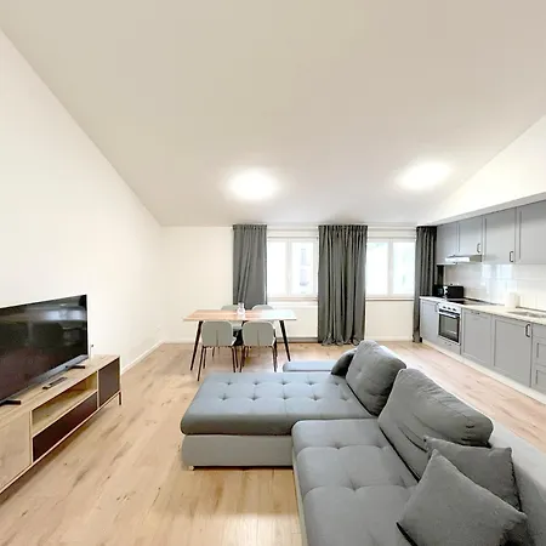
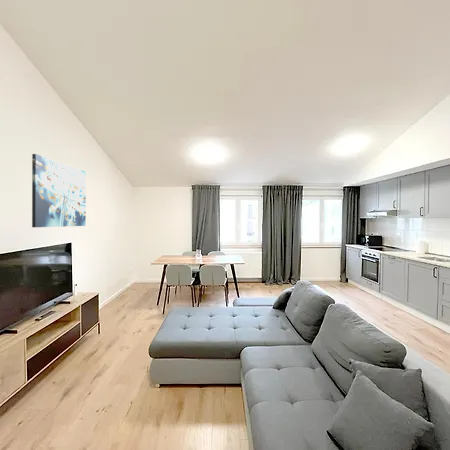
+ wall art (62, 195)
